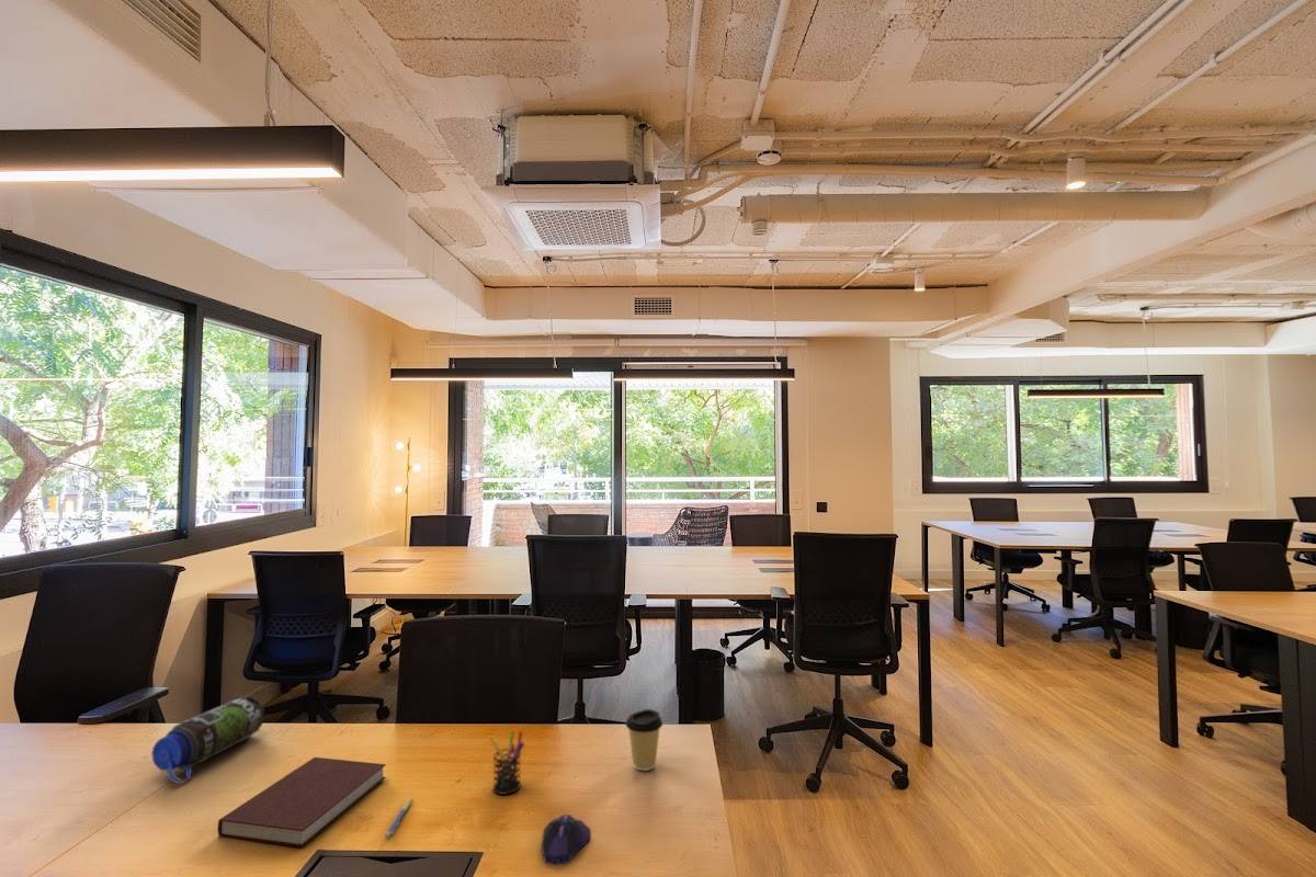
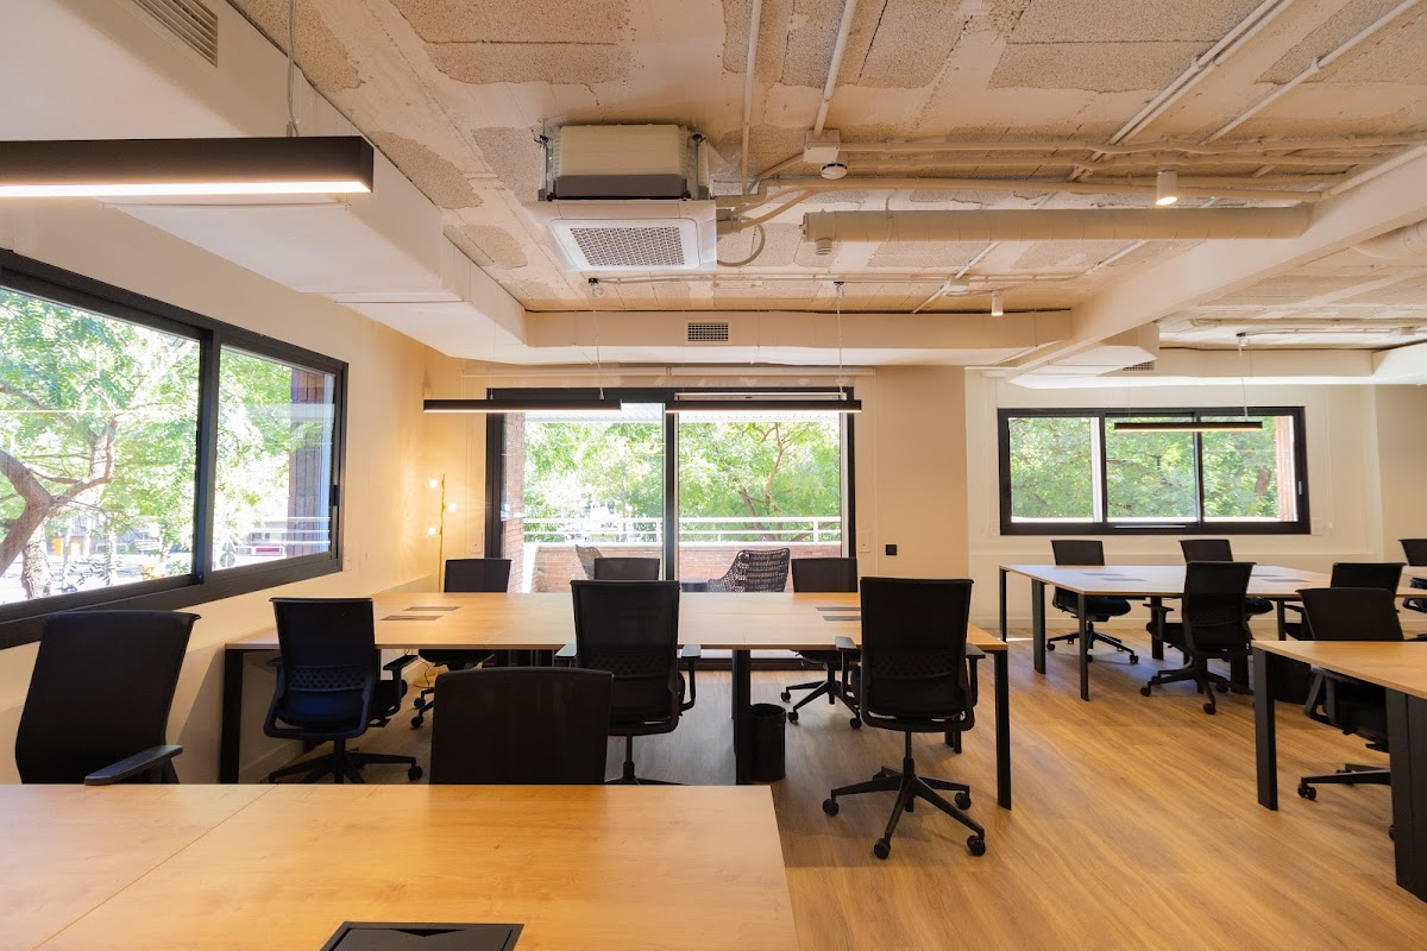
- computer mouse (565, 831)
- coffee cup (644, 740)
- notebook (308, 797)
- water bottle (207, 734)
- pen holder (509, 756)
- pen (399, 816)
